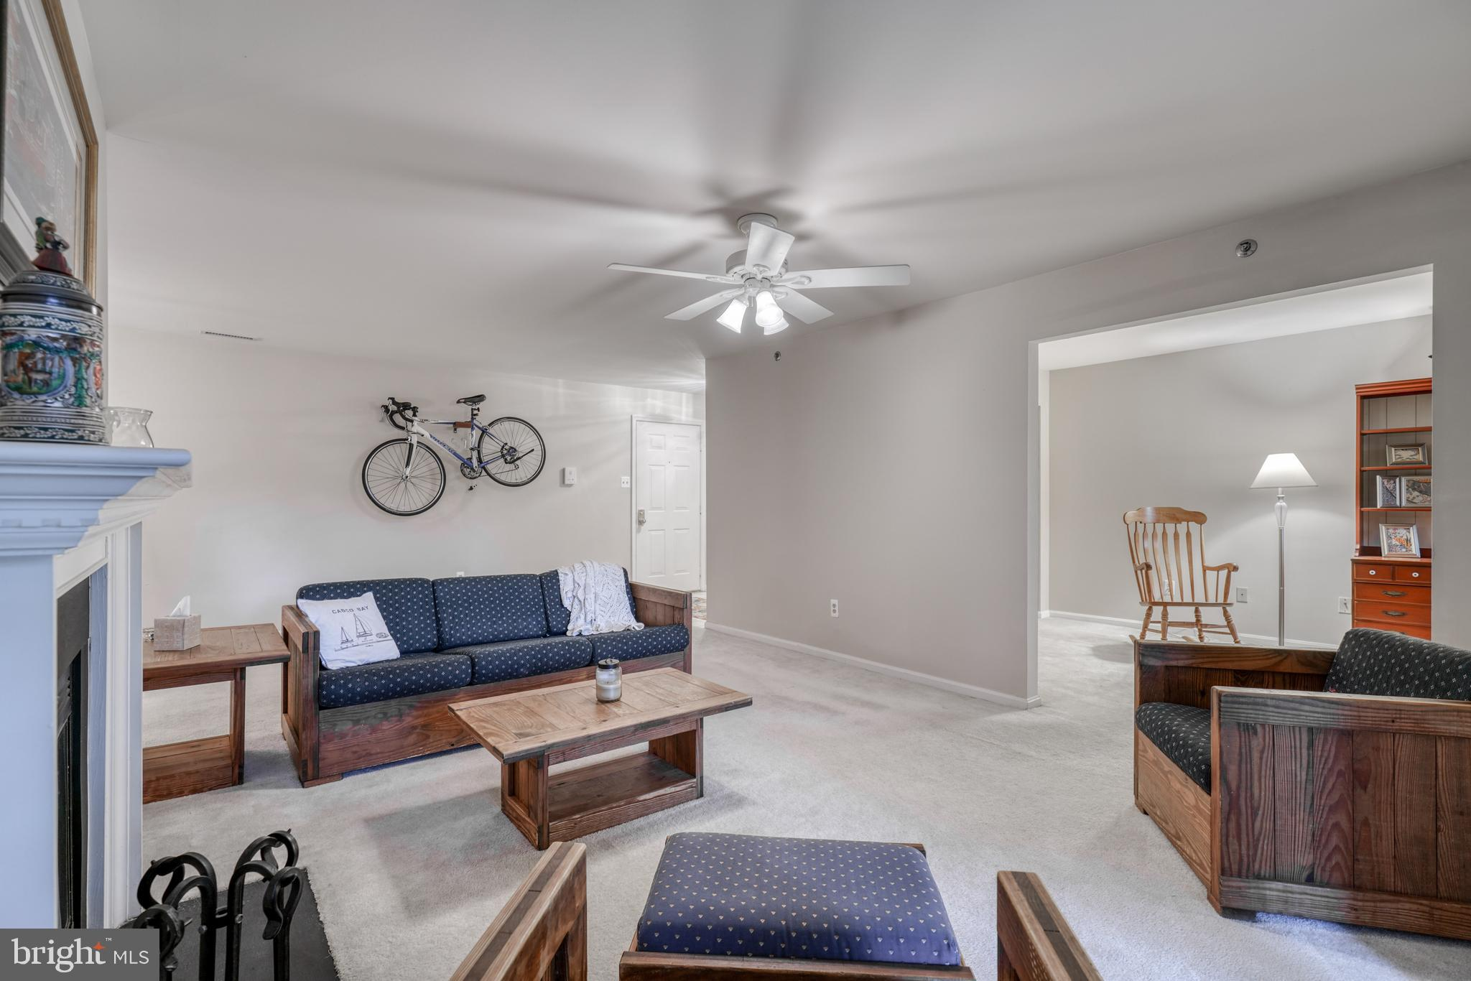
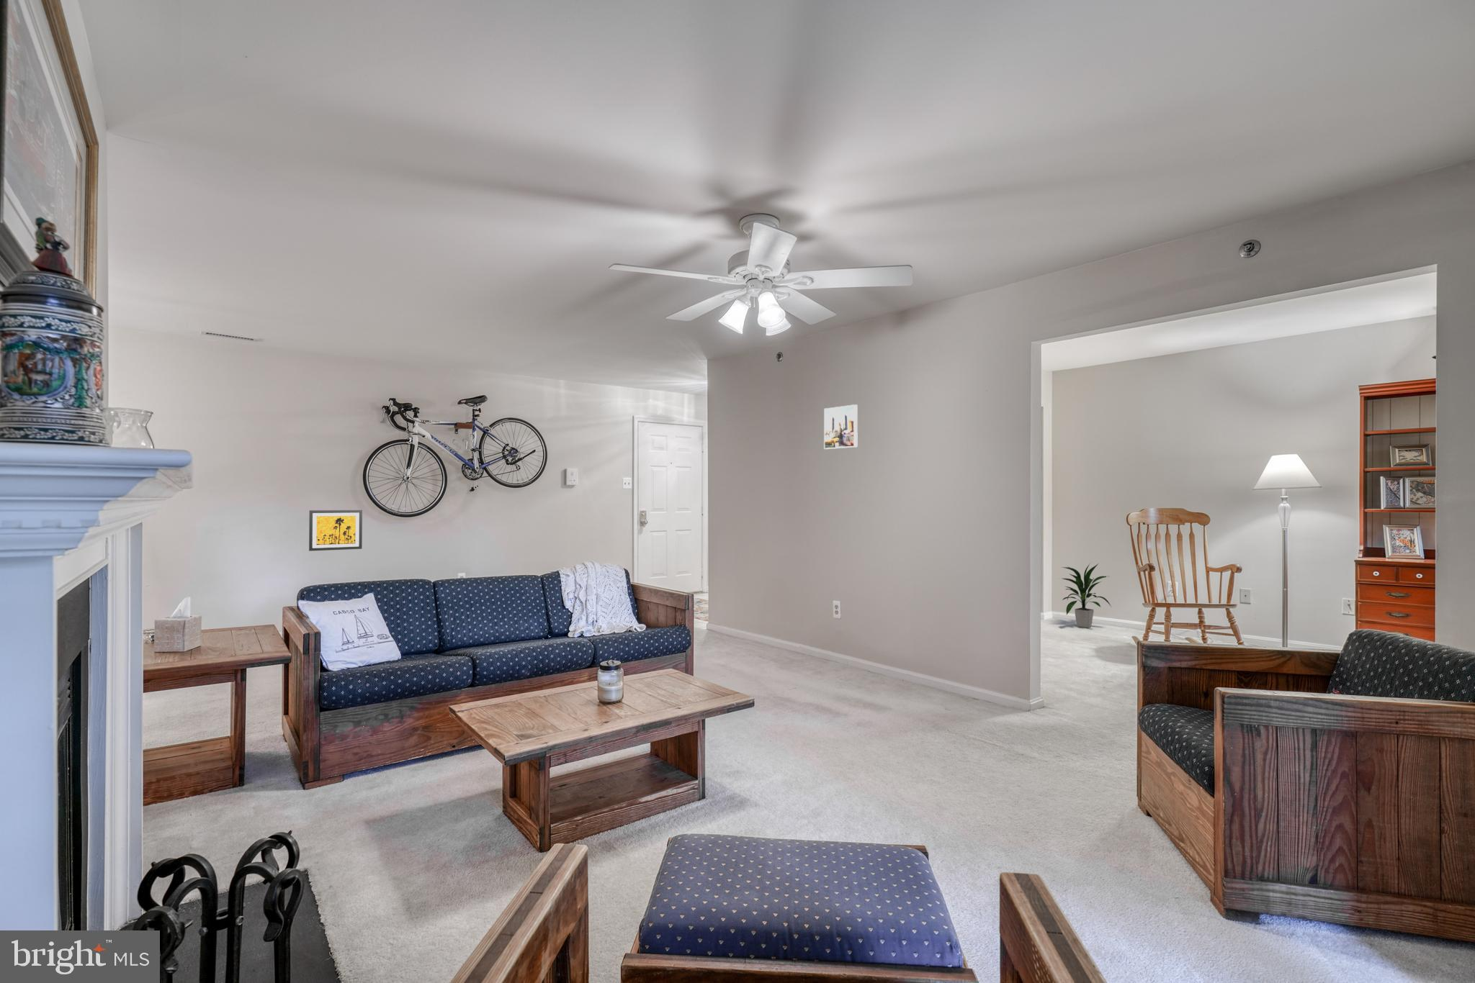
+ wall art (336, 530)
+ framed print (840, 428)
+ indoor plant (1082, 594)
